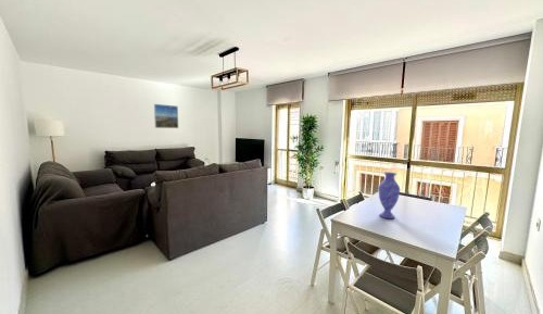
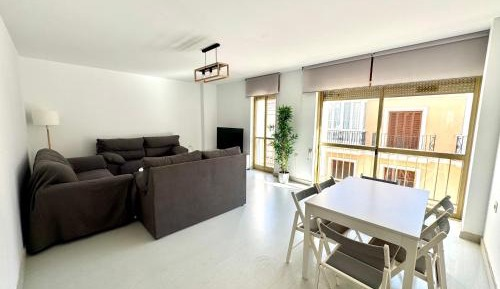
- vase (388, 194)
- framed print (166, 116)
